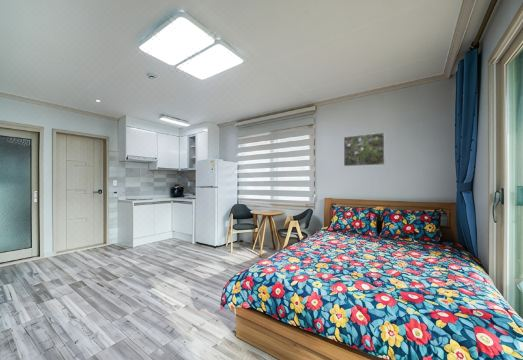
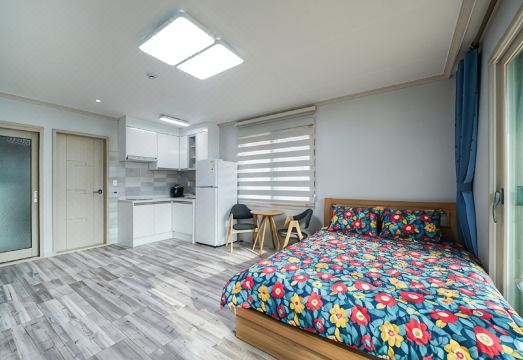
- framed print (363, 150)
